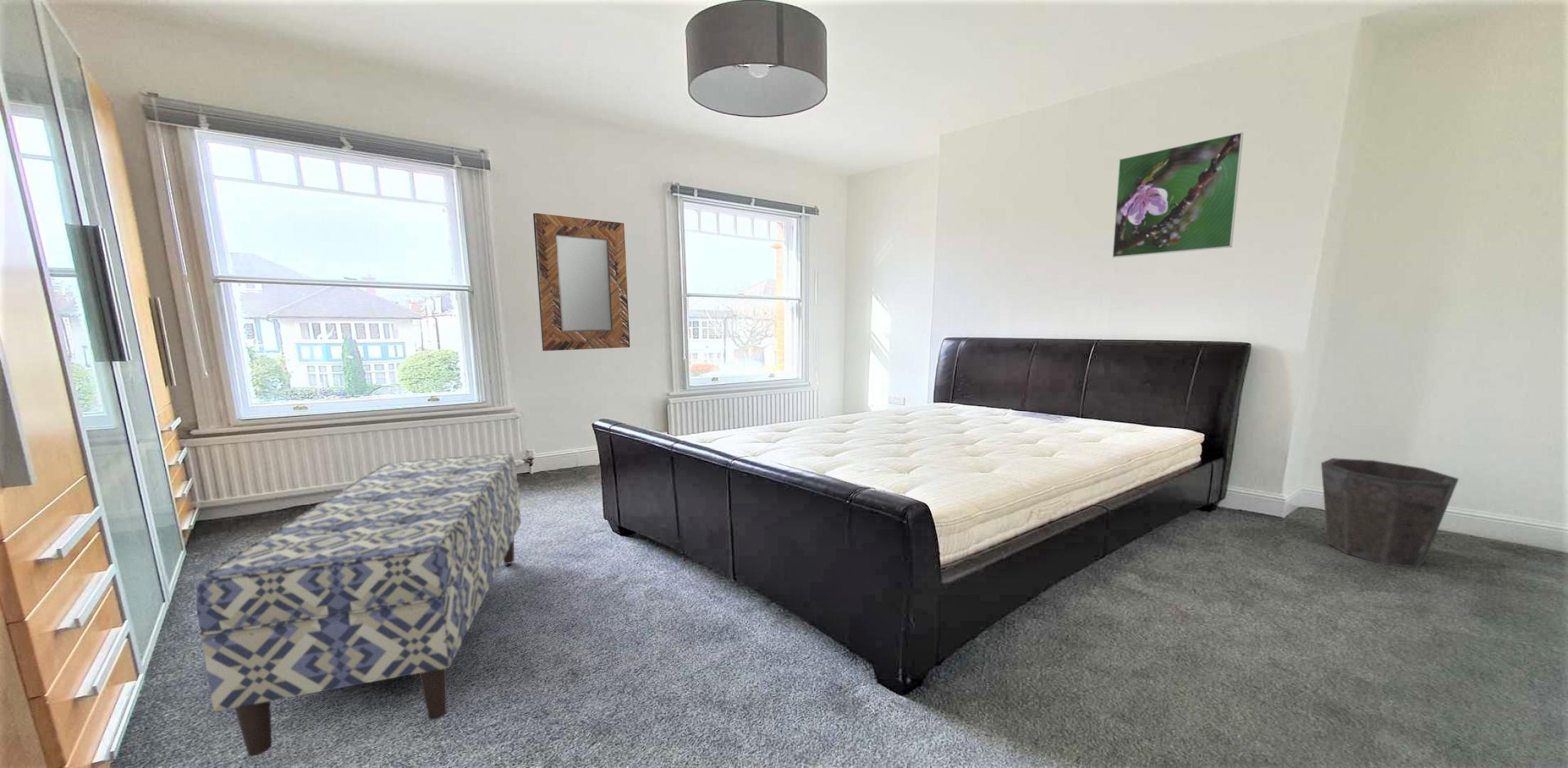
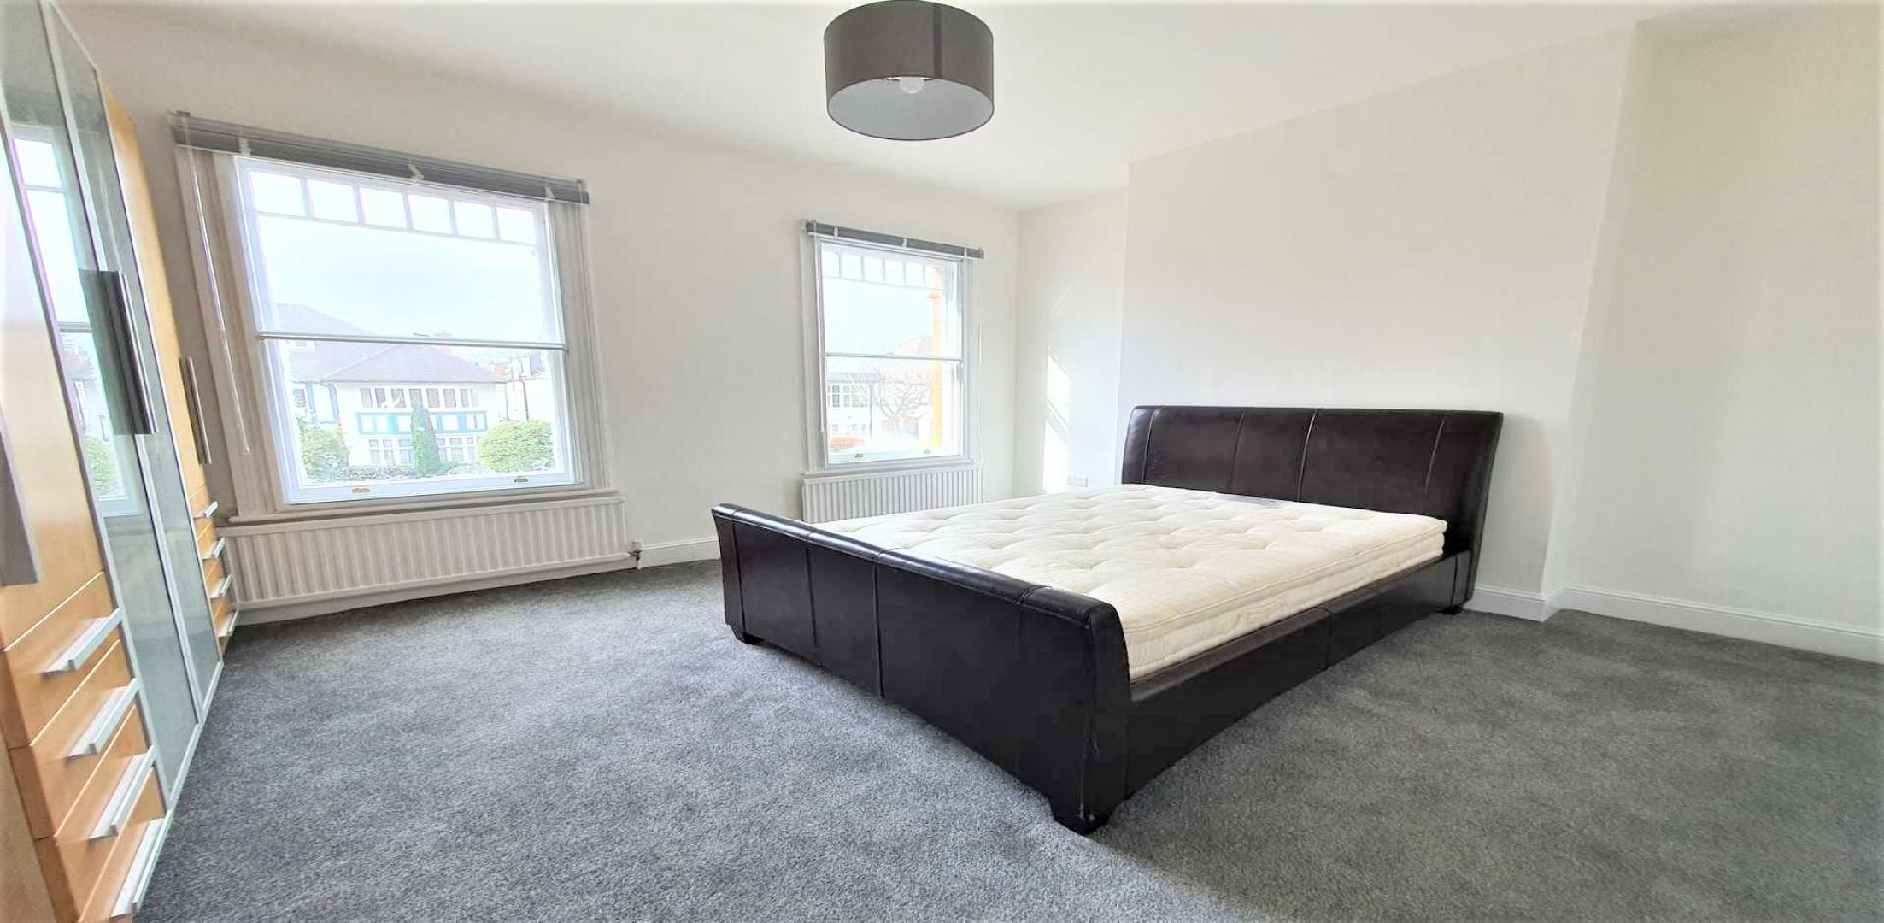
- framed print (1172, 201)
- bench (412, 563)
- home mirror (585, 284)
- waste bin (1380, 511)
